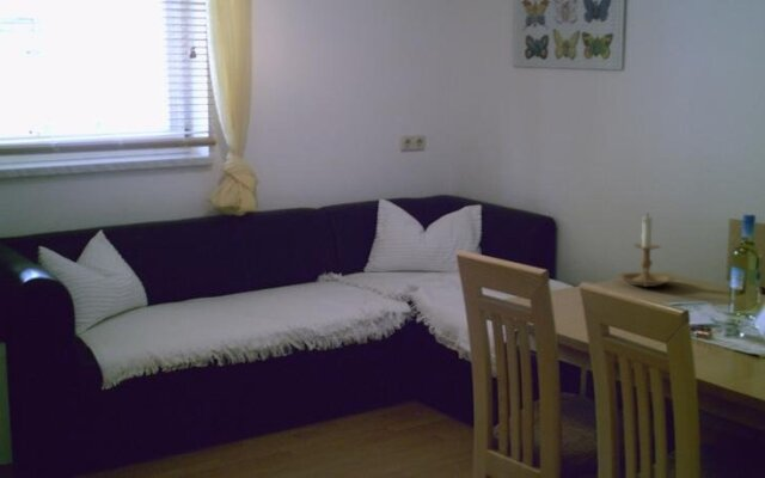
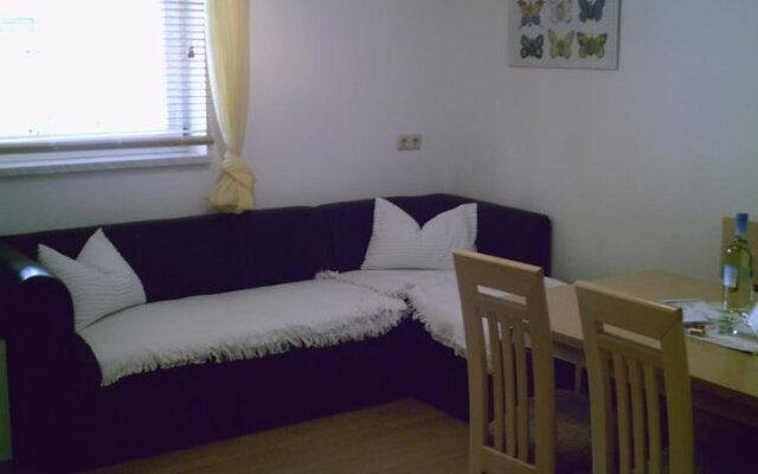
- candle holder (645, 249)
